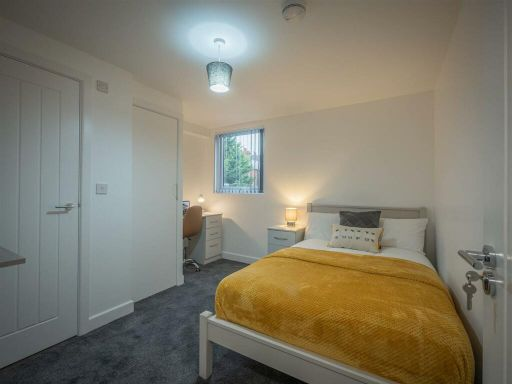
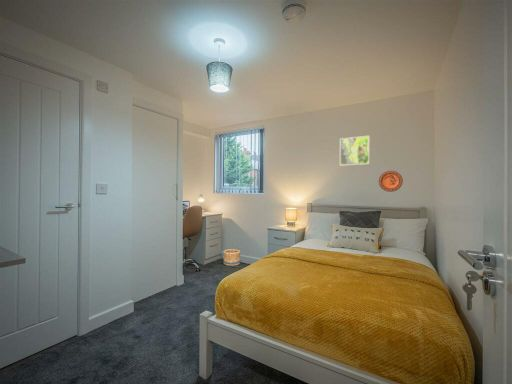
+ decorative plate (390, 181)
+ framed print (354, 151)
+ basket (231, 257)
